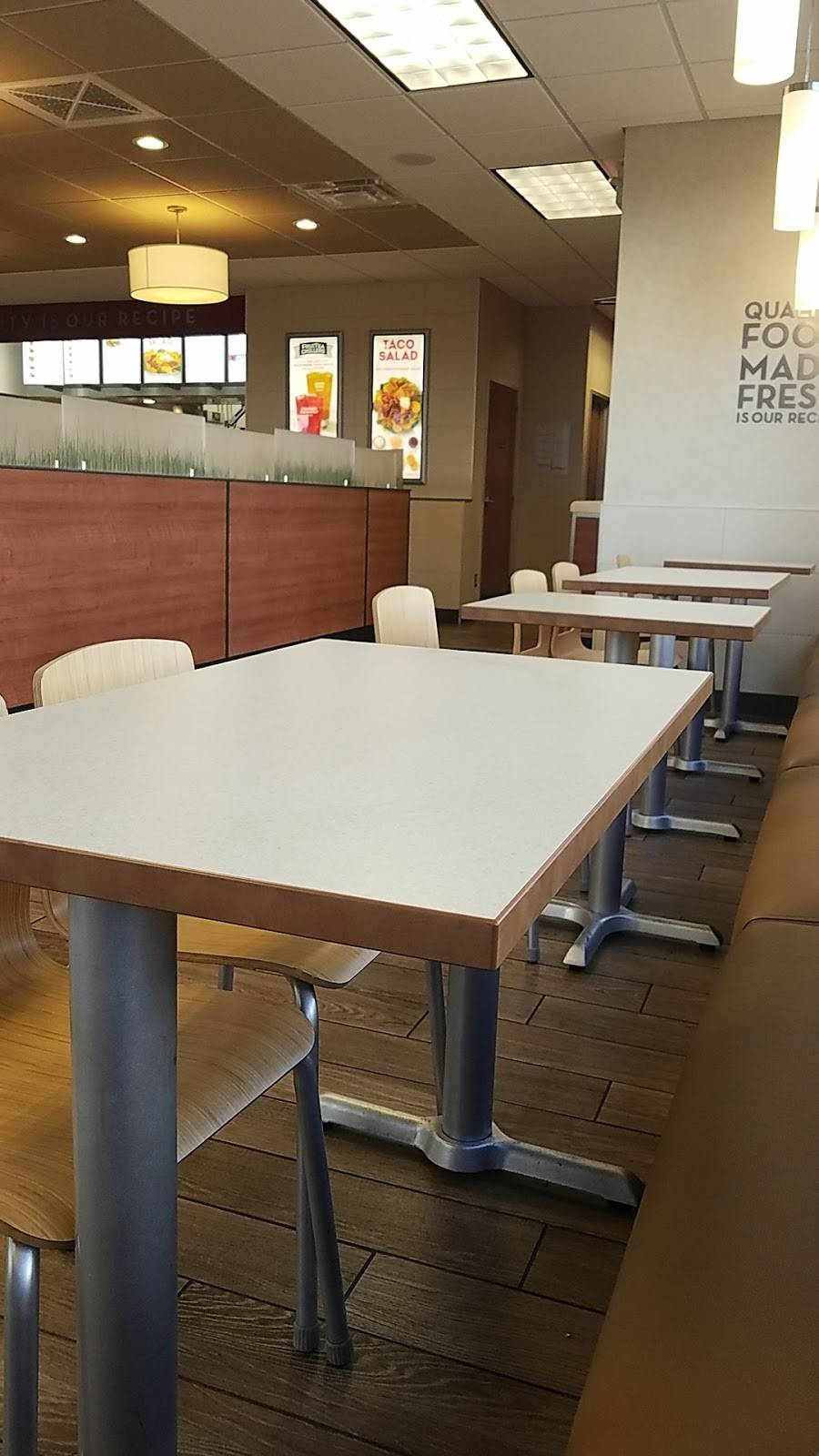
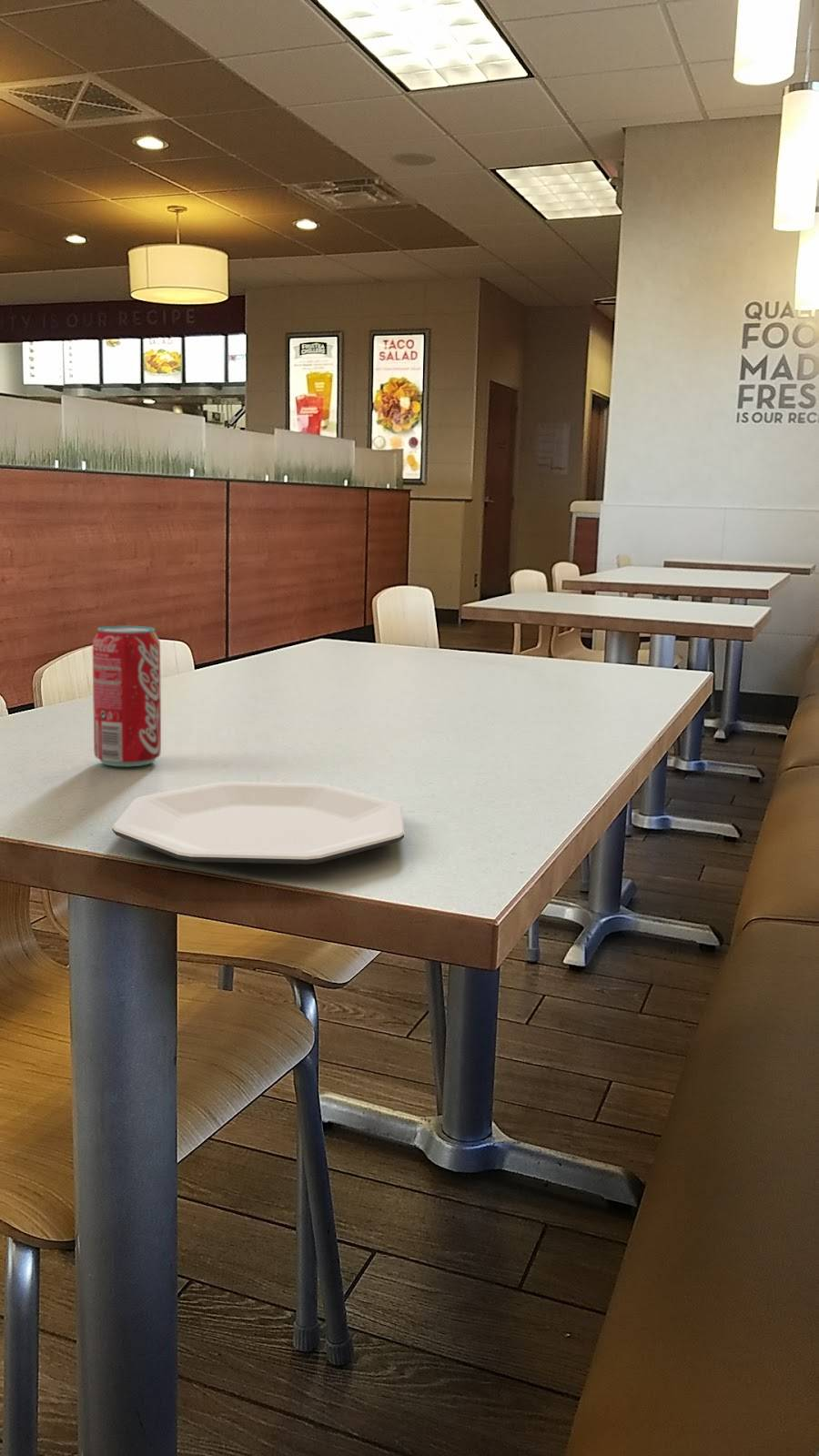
+ beverage can (126, 695)
+ plate (263, 824)
